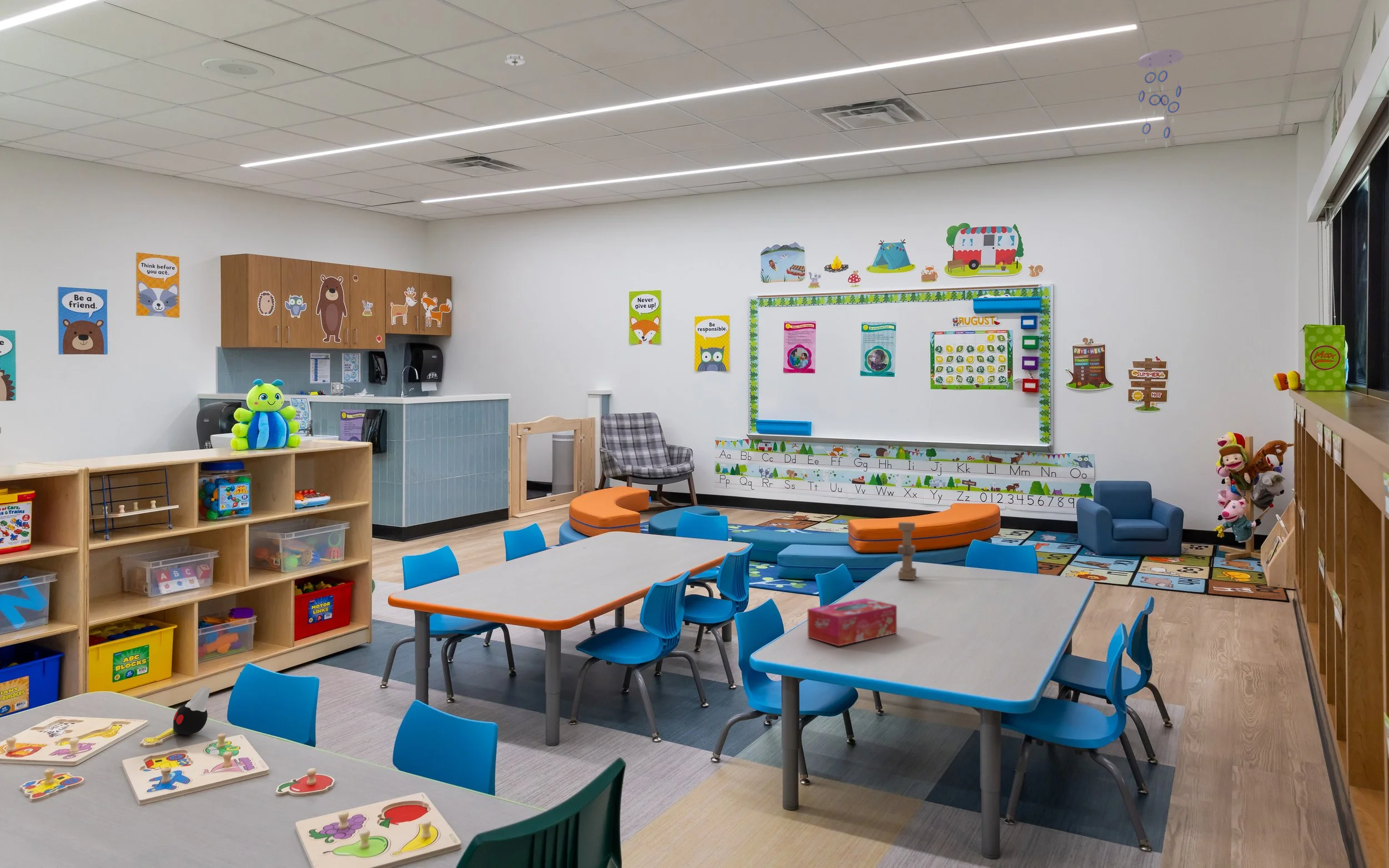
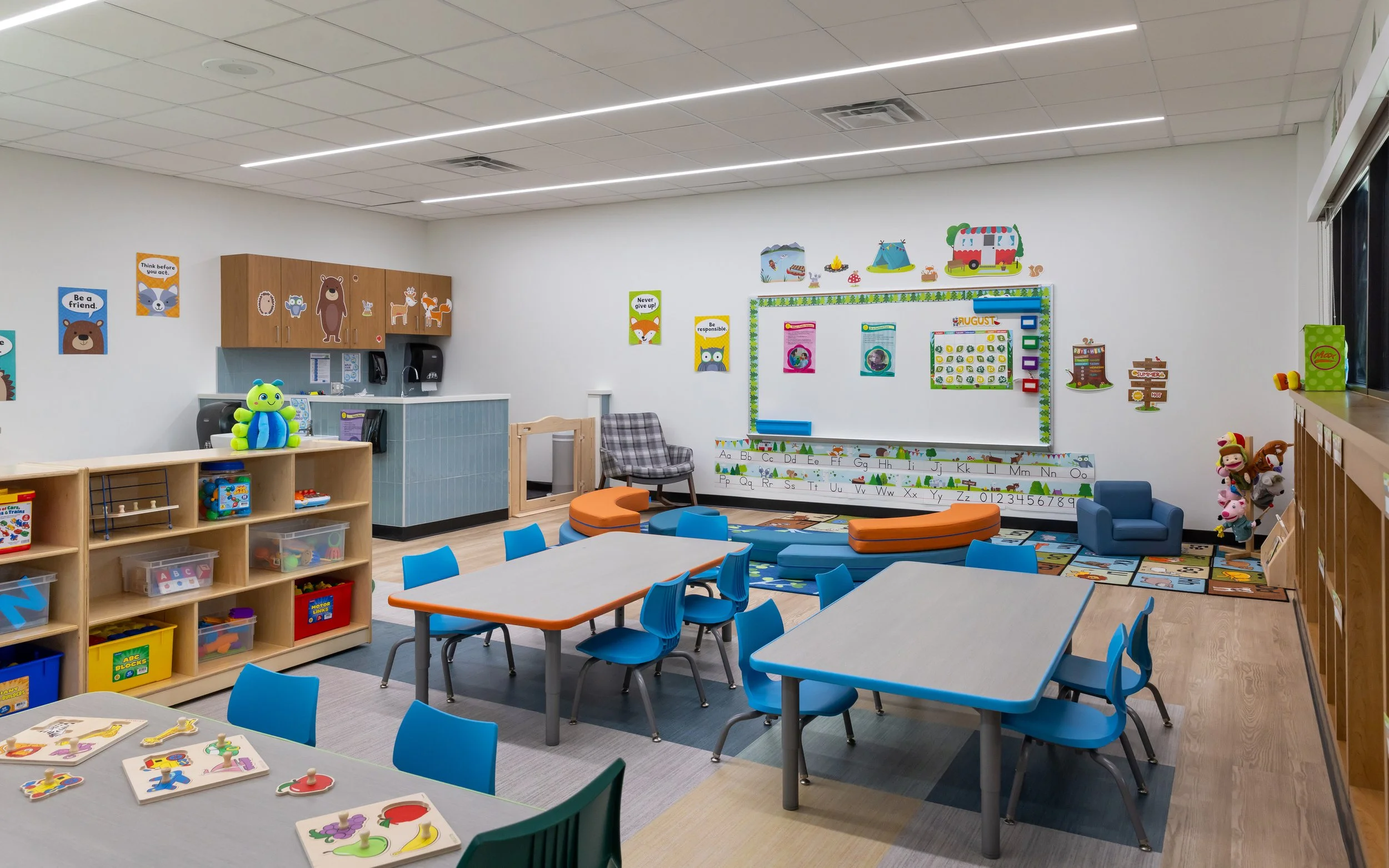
- toy animal (187, 710)
- toy blocks (907, 550)
- smoke detector (514, 60)
- tissue box (852, 621)
- ceiling mobile (1160, 102)
